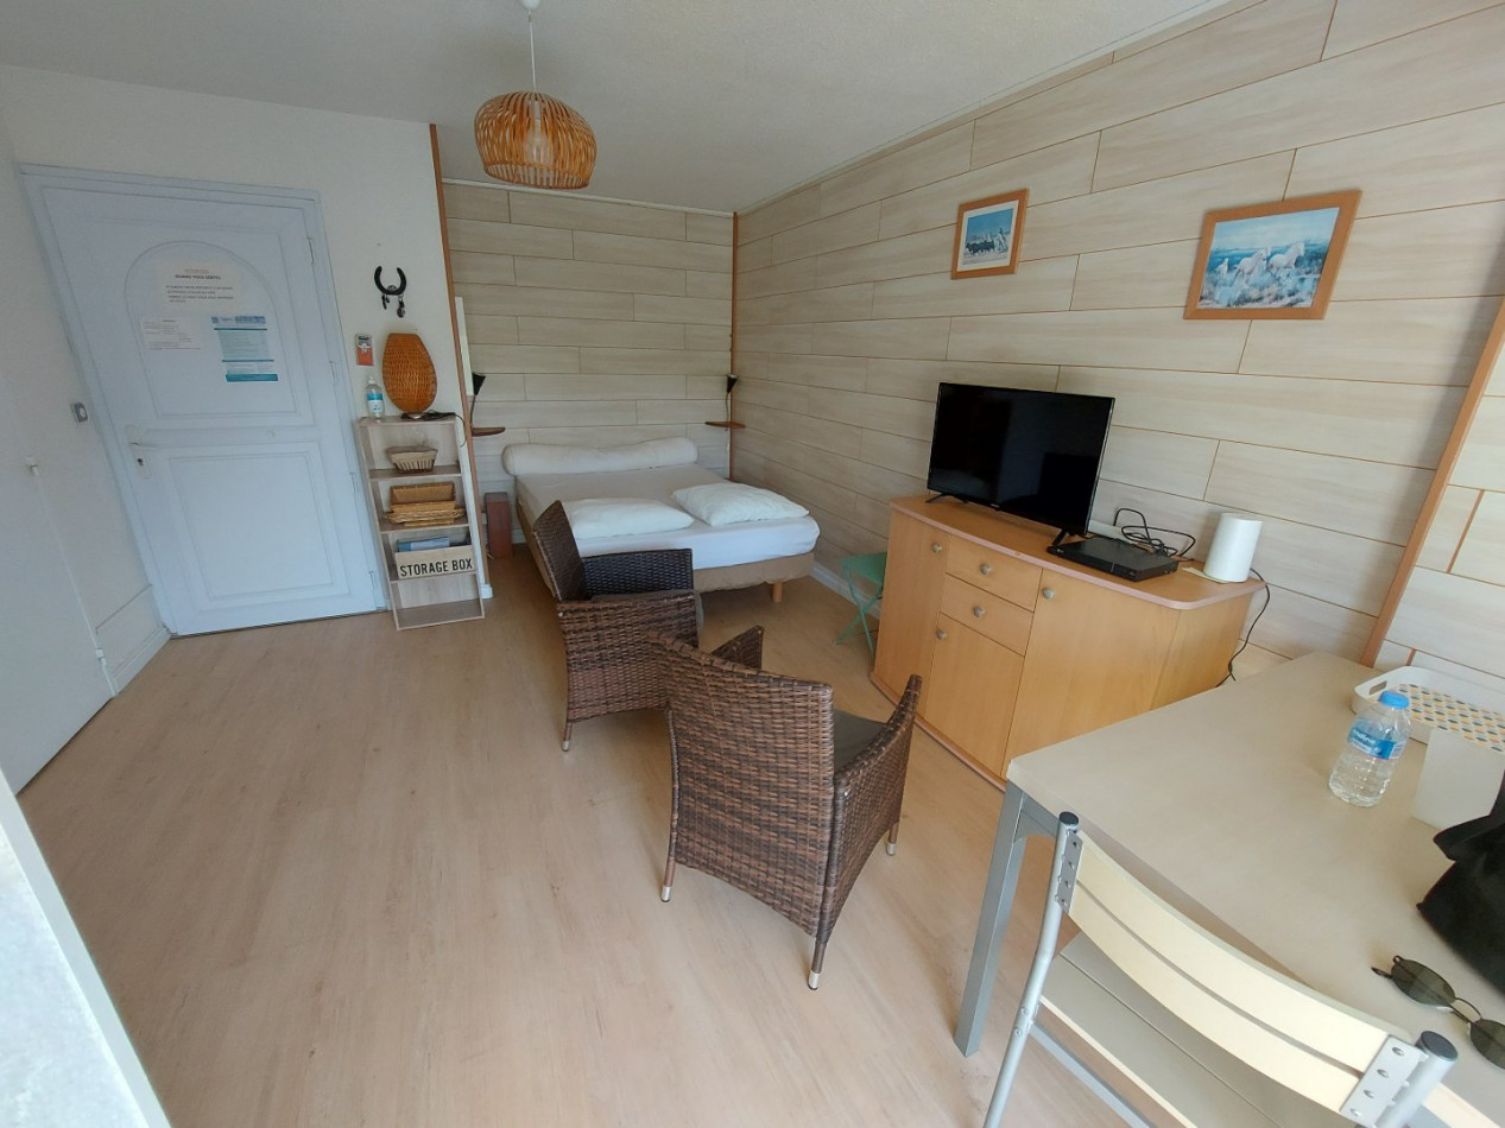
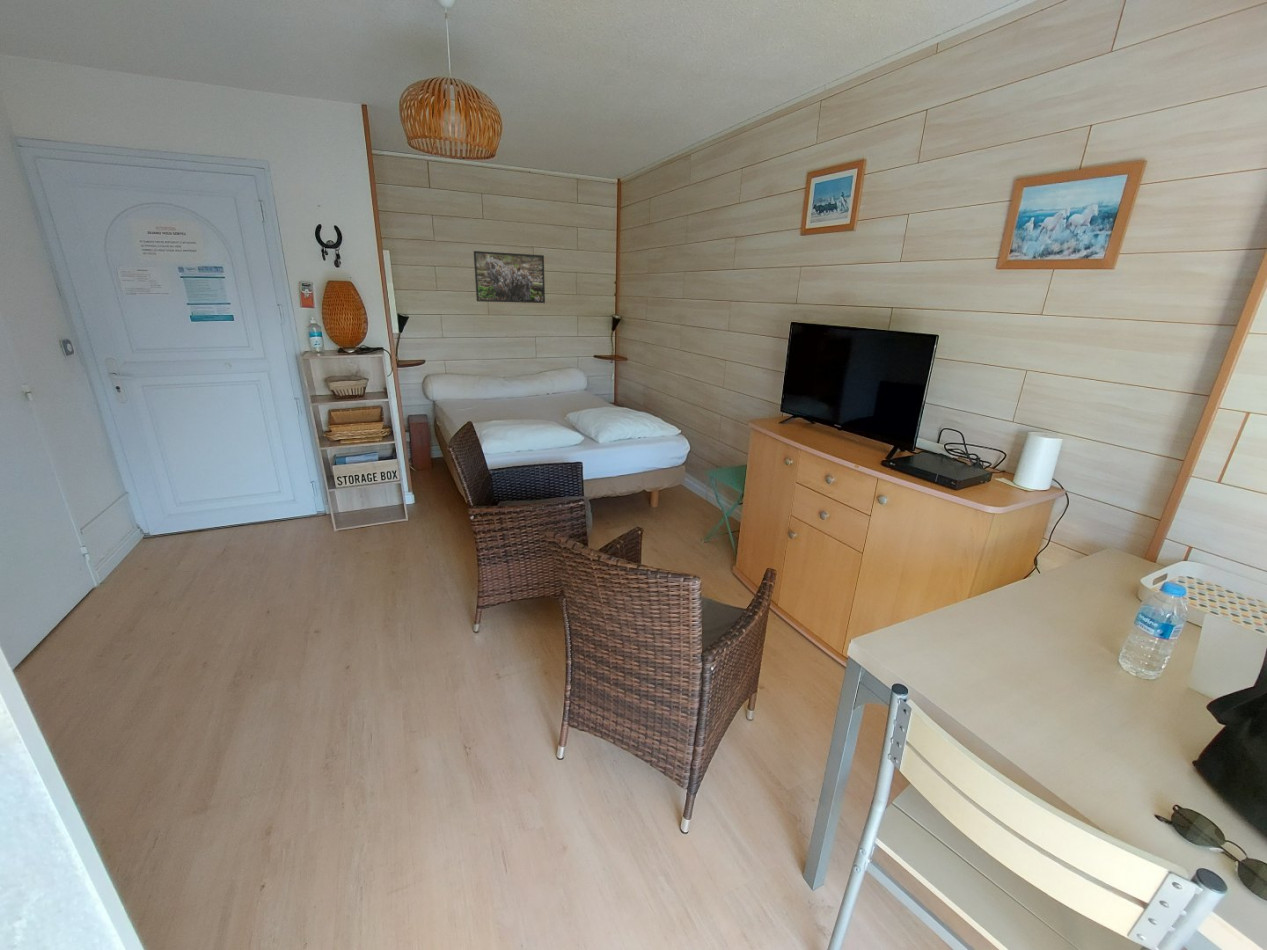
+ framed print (510, 278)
